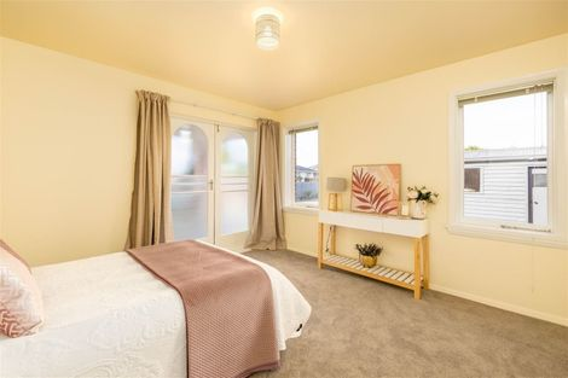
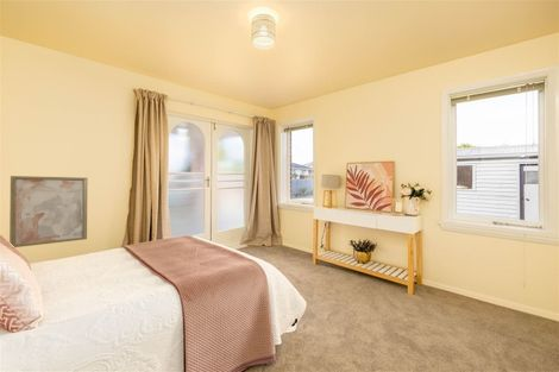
+ wall art (51, 209)
